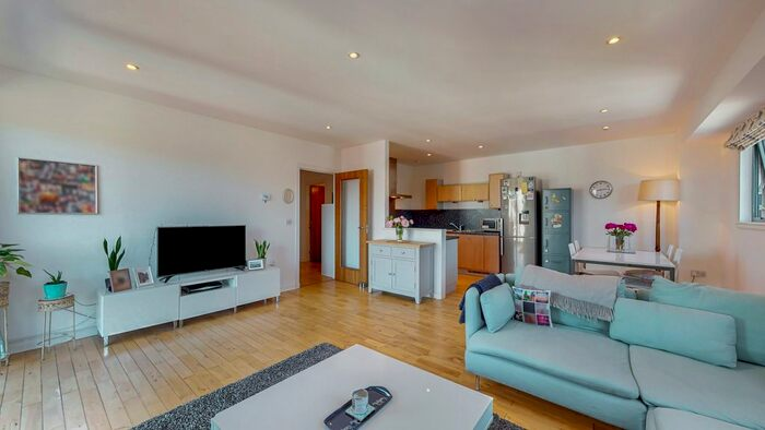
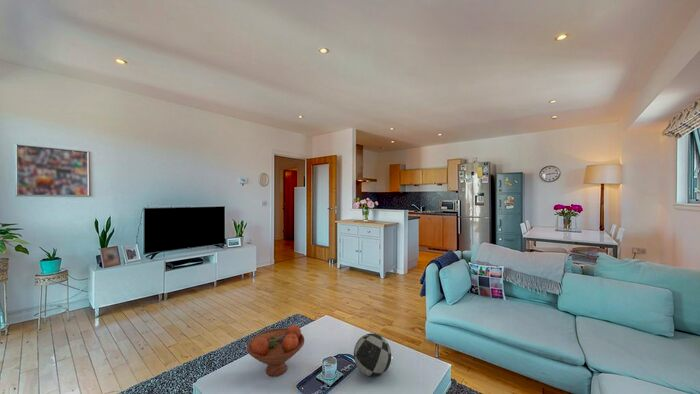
+ decorative ball (372, 354)
+ fruit bowl (276, 350)
